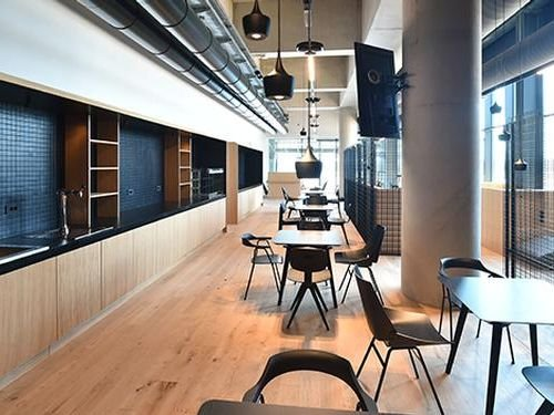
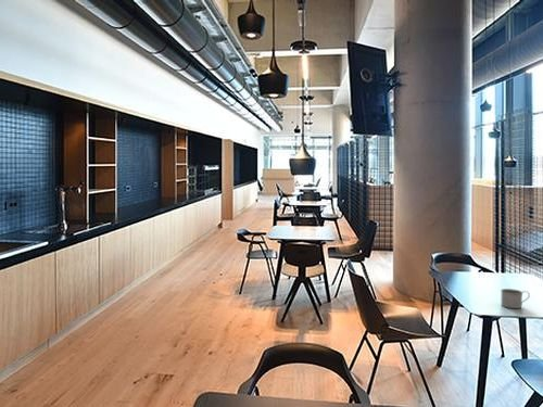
+ mug (513, 297)
